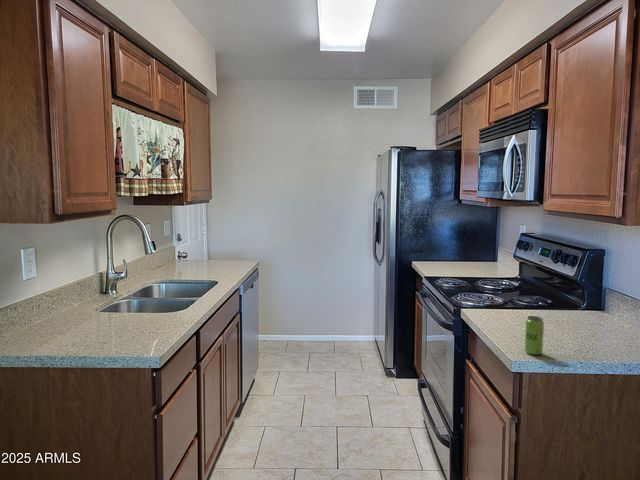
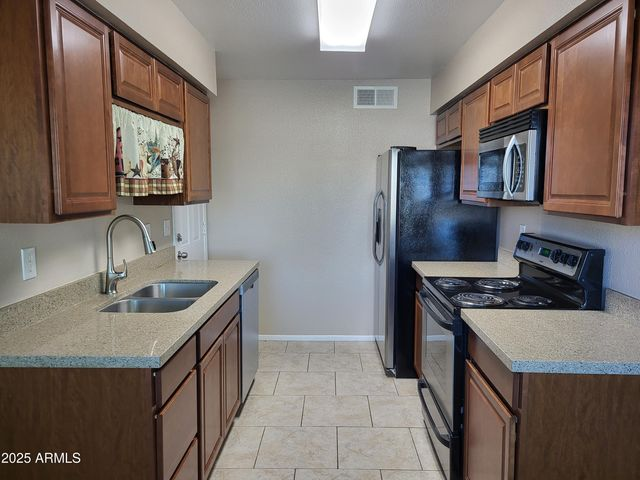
- beverage can (534, 335)
